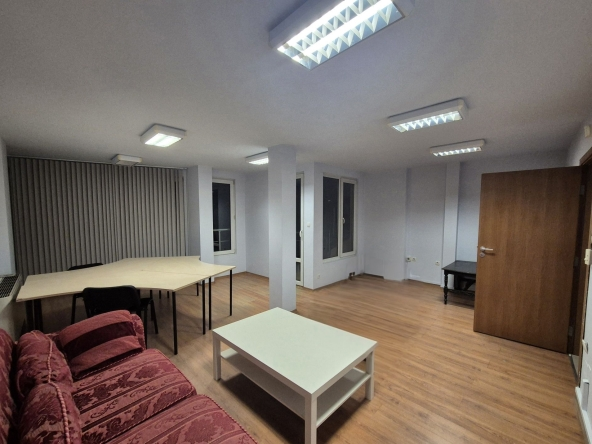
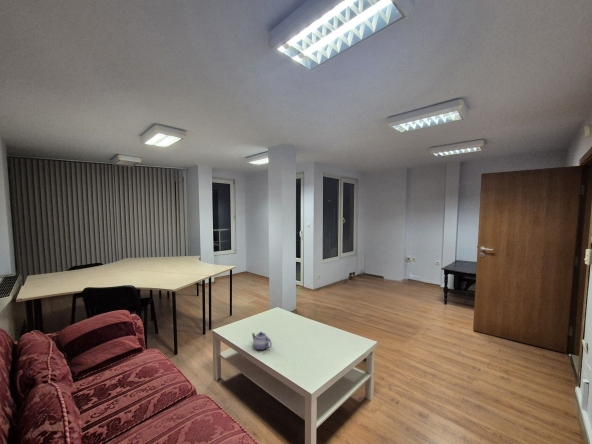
+ teapot (261, 339)
